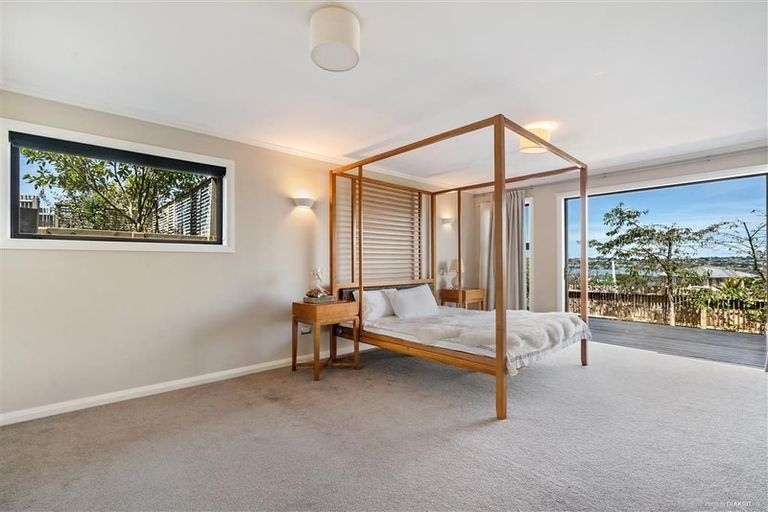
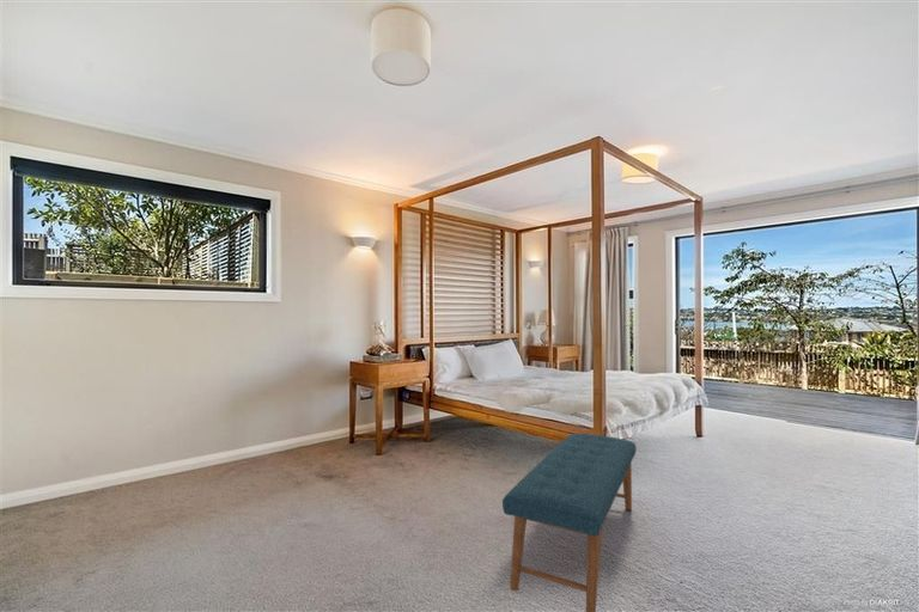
+ bench (580, 500)
